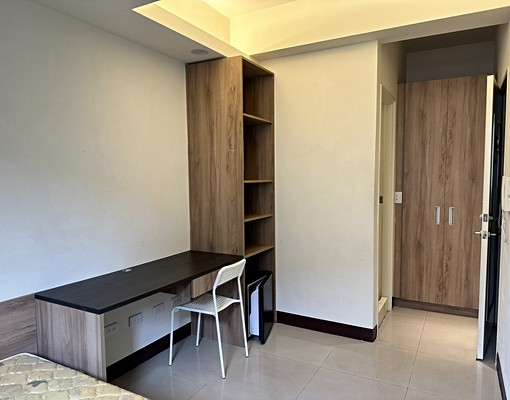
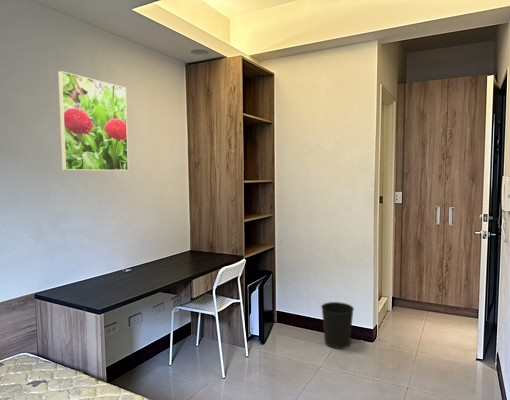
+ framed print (96, 125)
+ wastebasket (337, 325)
